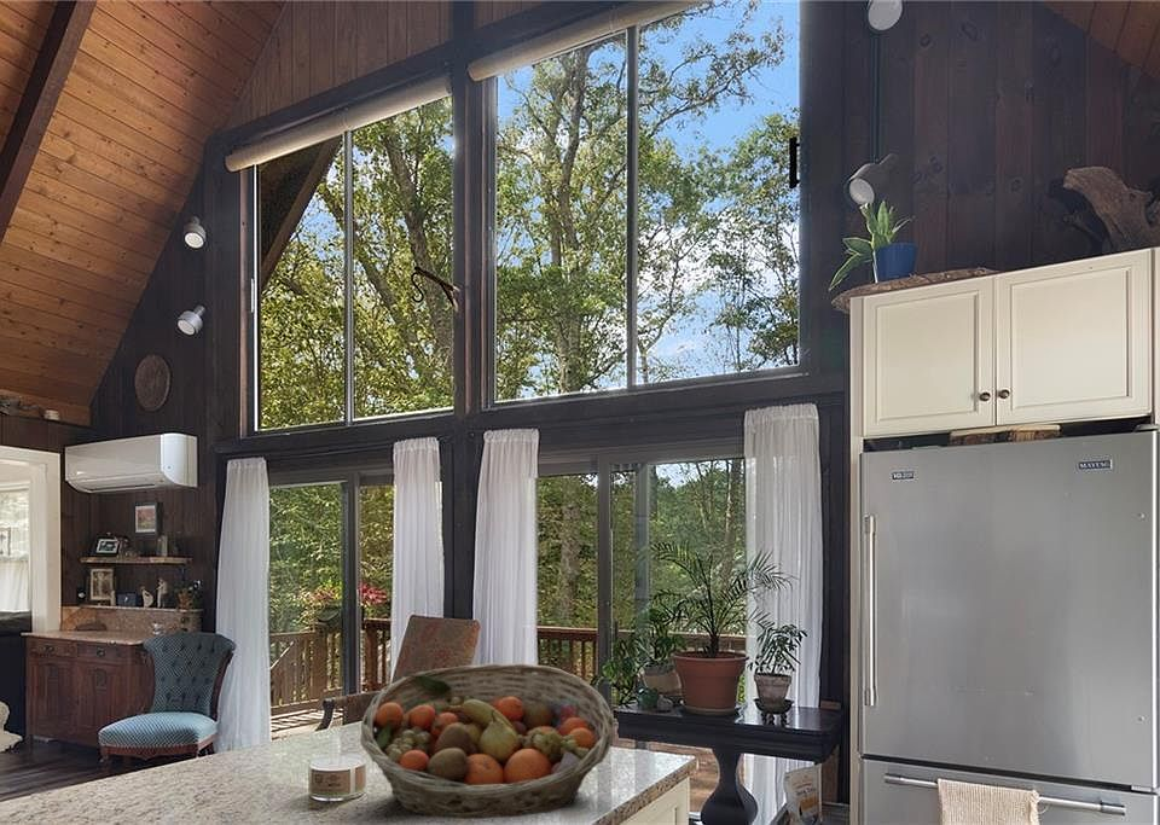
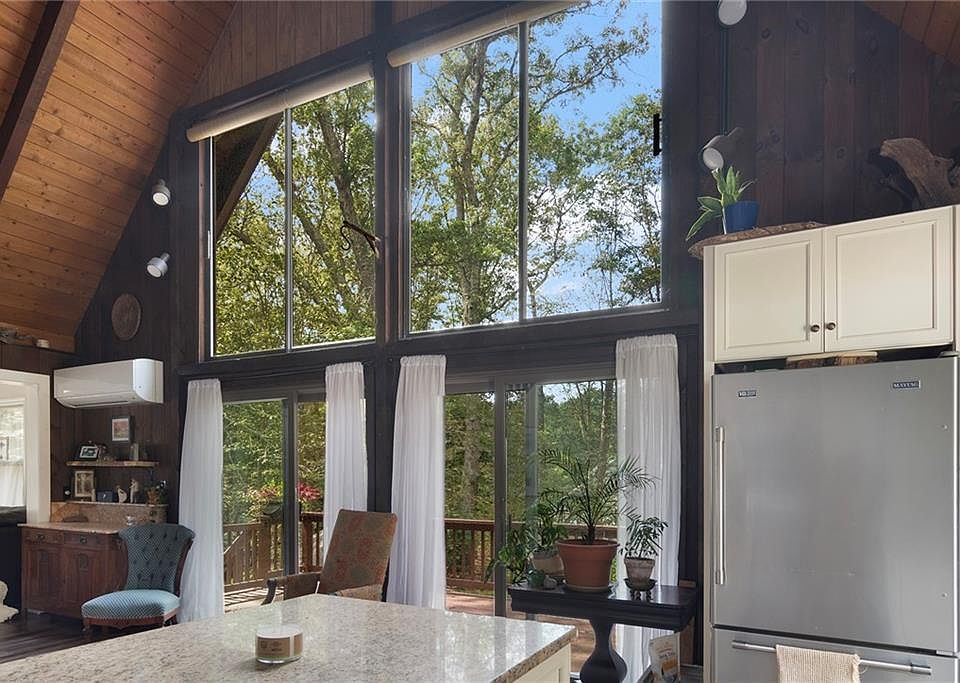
- fruit basket (488, 739)
